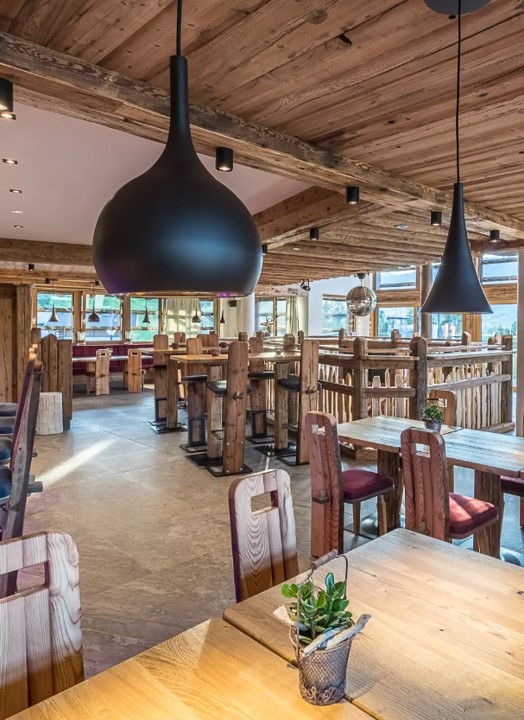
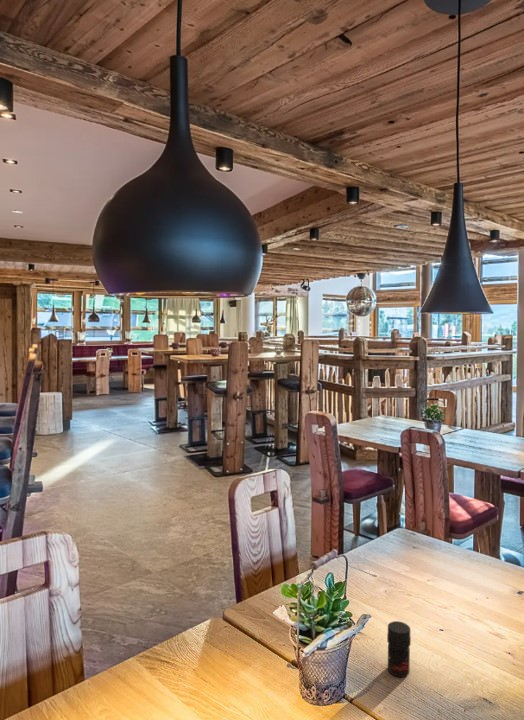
+ jar (398, 648)
